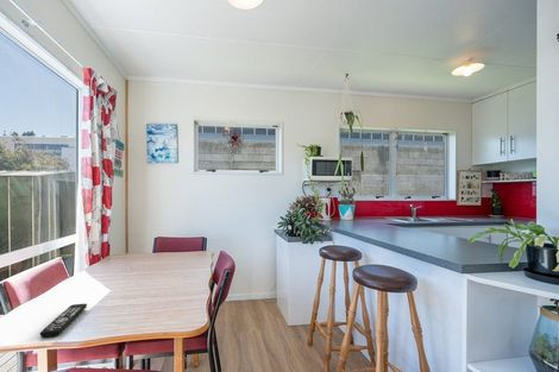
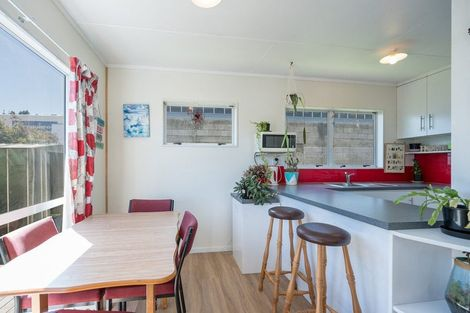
- remote control (65, 319)
